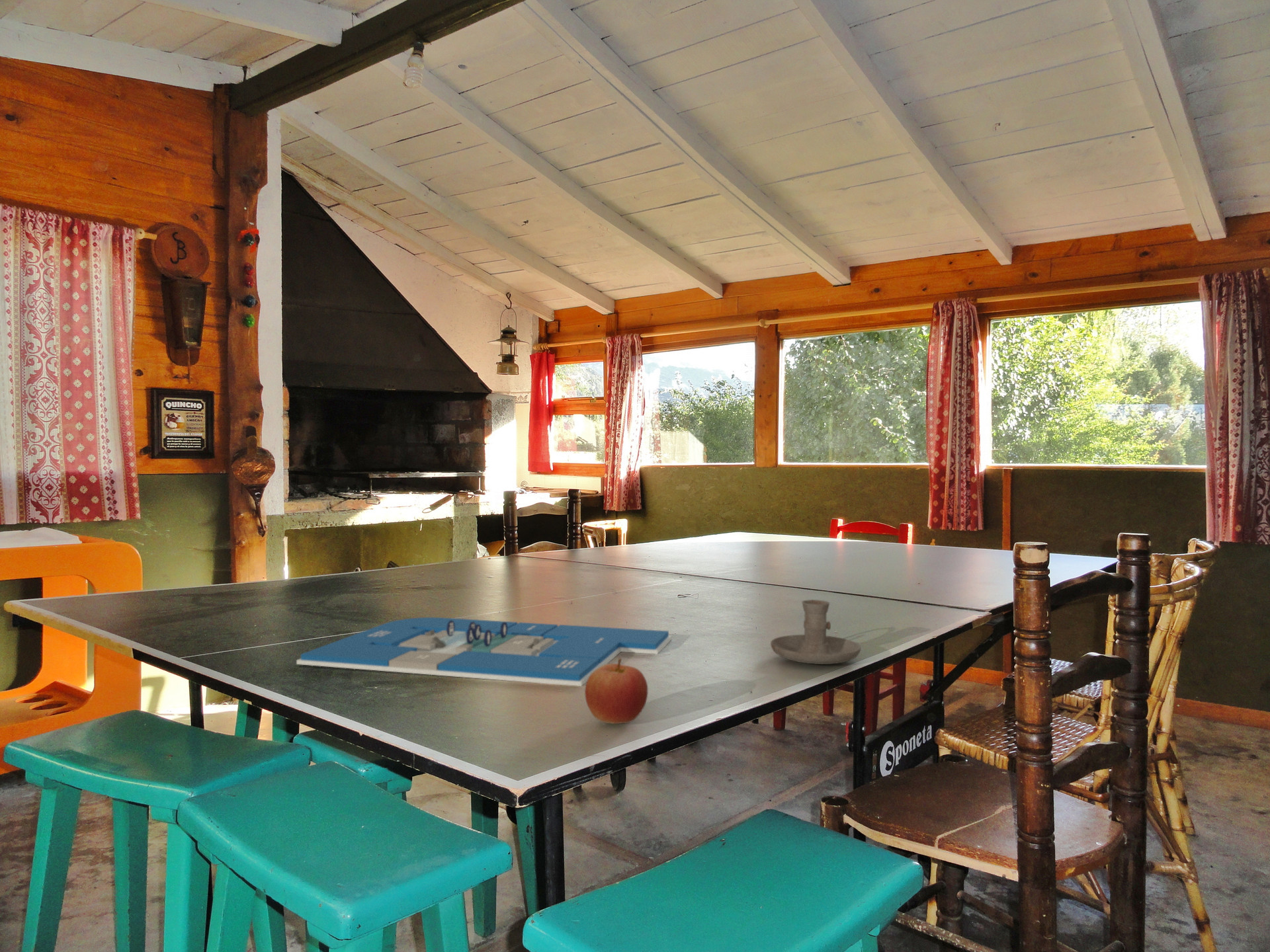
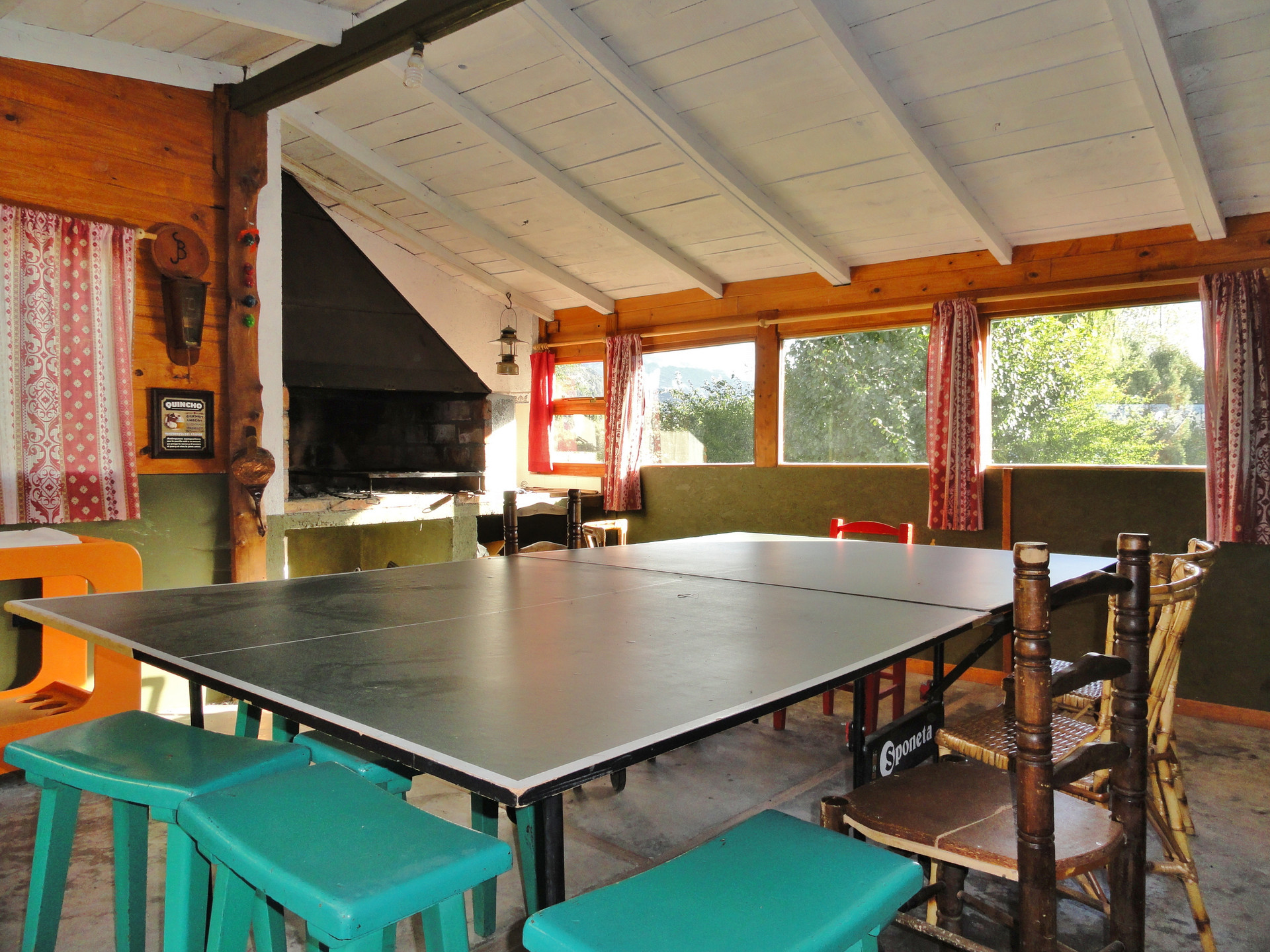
- board game (497, 638)
- apple (616, 690)
- candle holder (814, 629)
